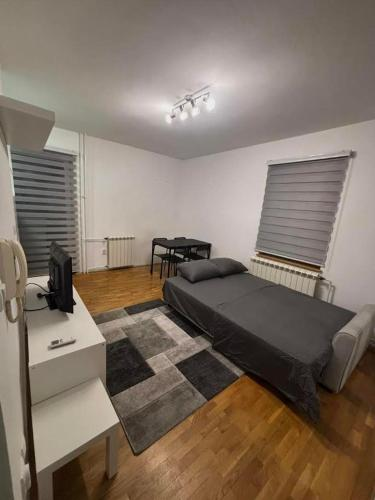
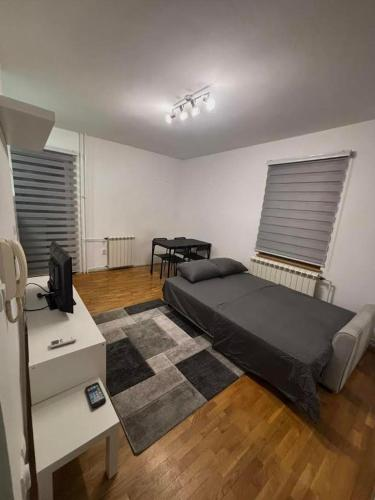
+ smartphone (95, 394)
